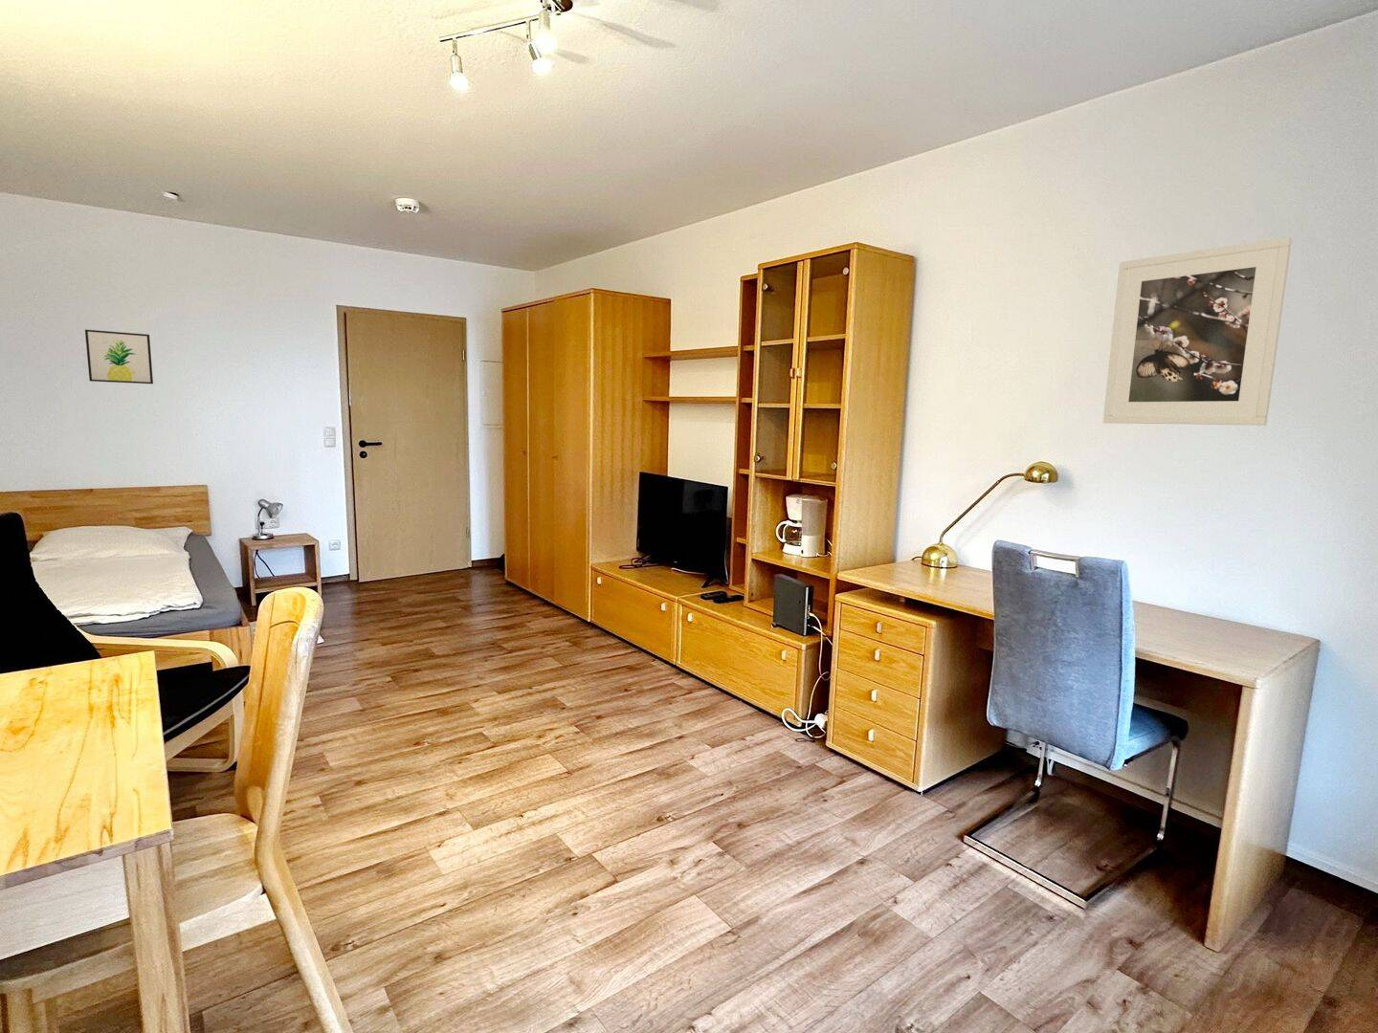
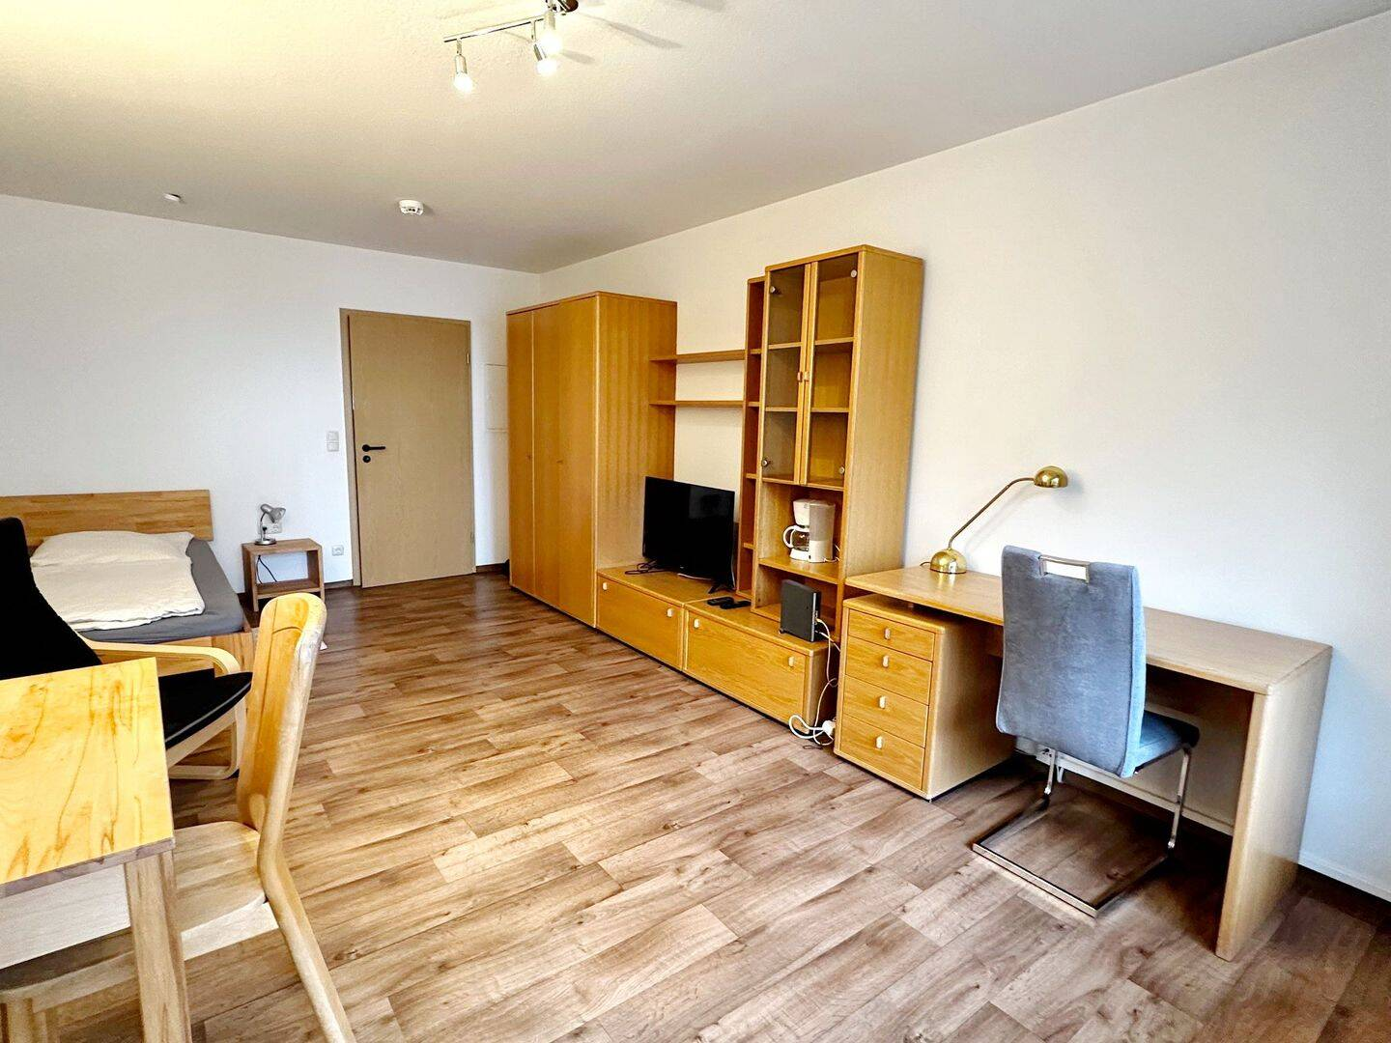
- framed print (1188, 339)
- wall art (119, 357)
